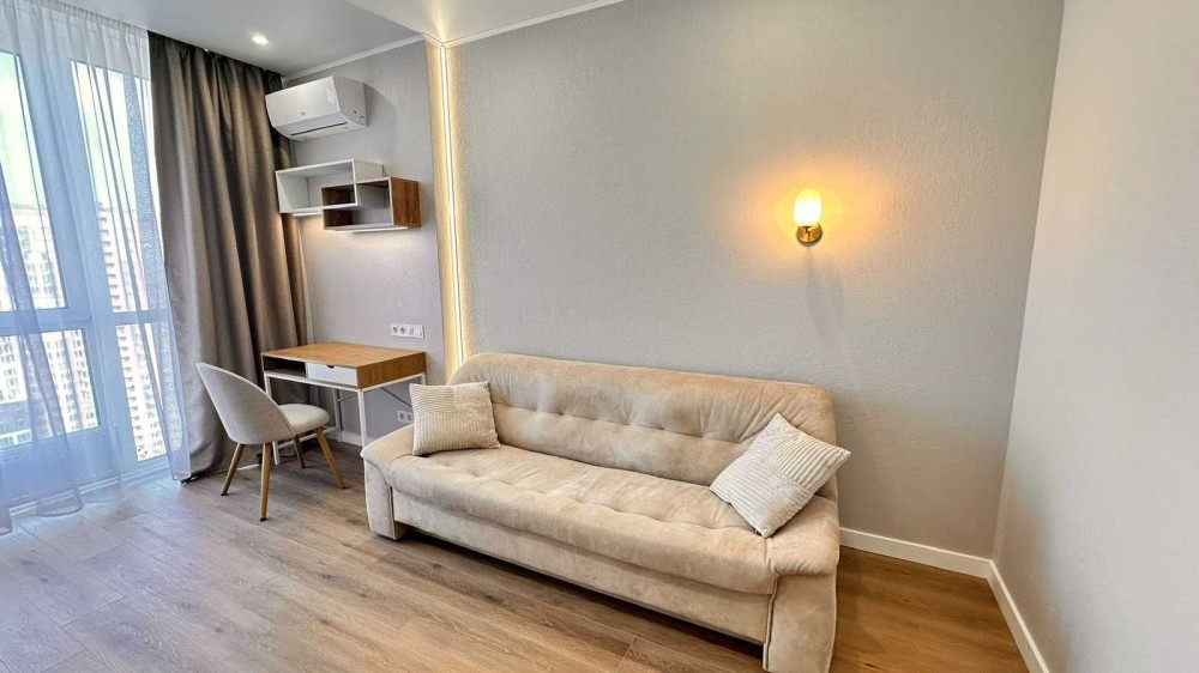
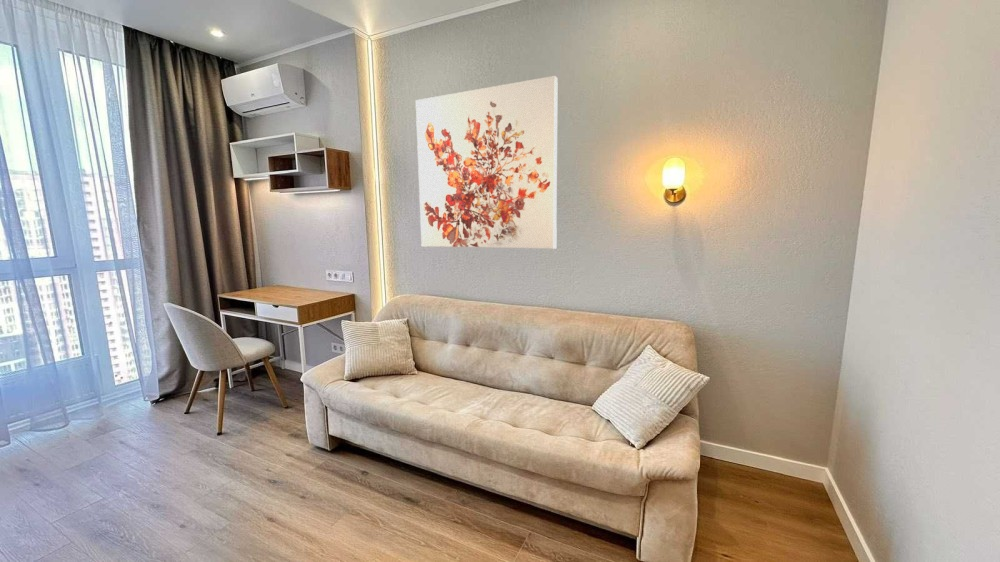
+ wall art (482, 170)
